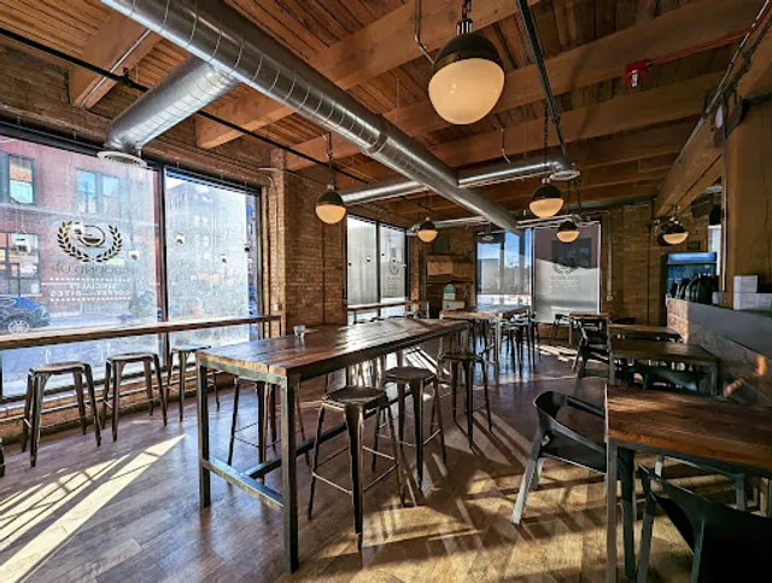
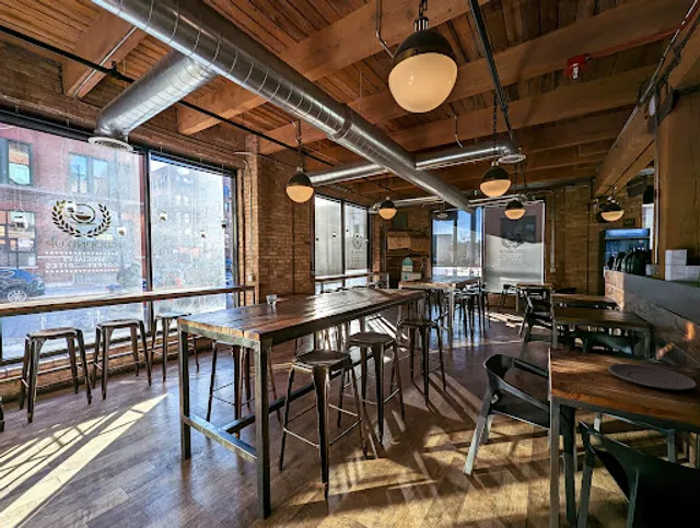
+ plate (649, 376)
